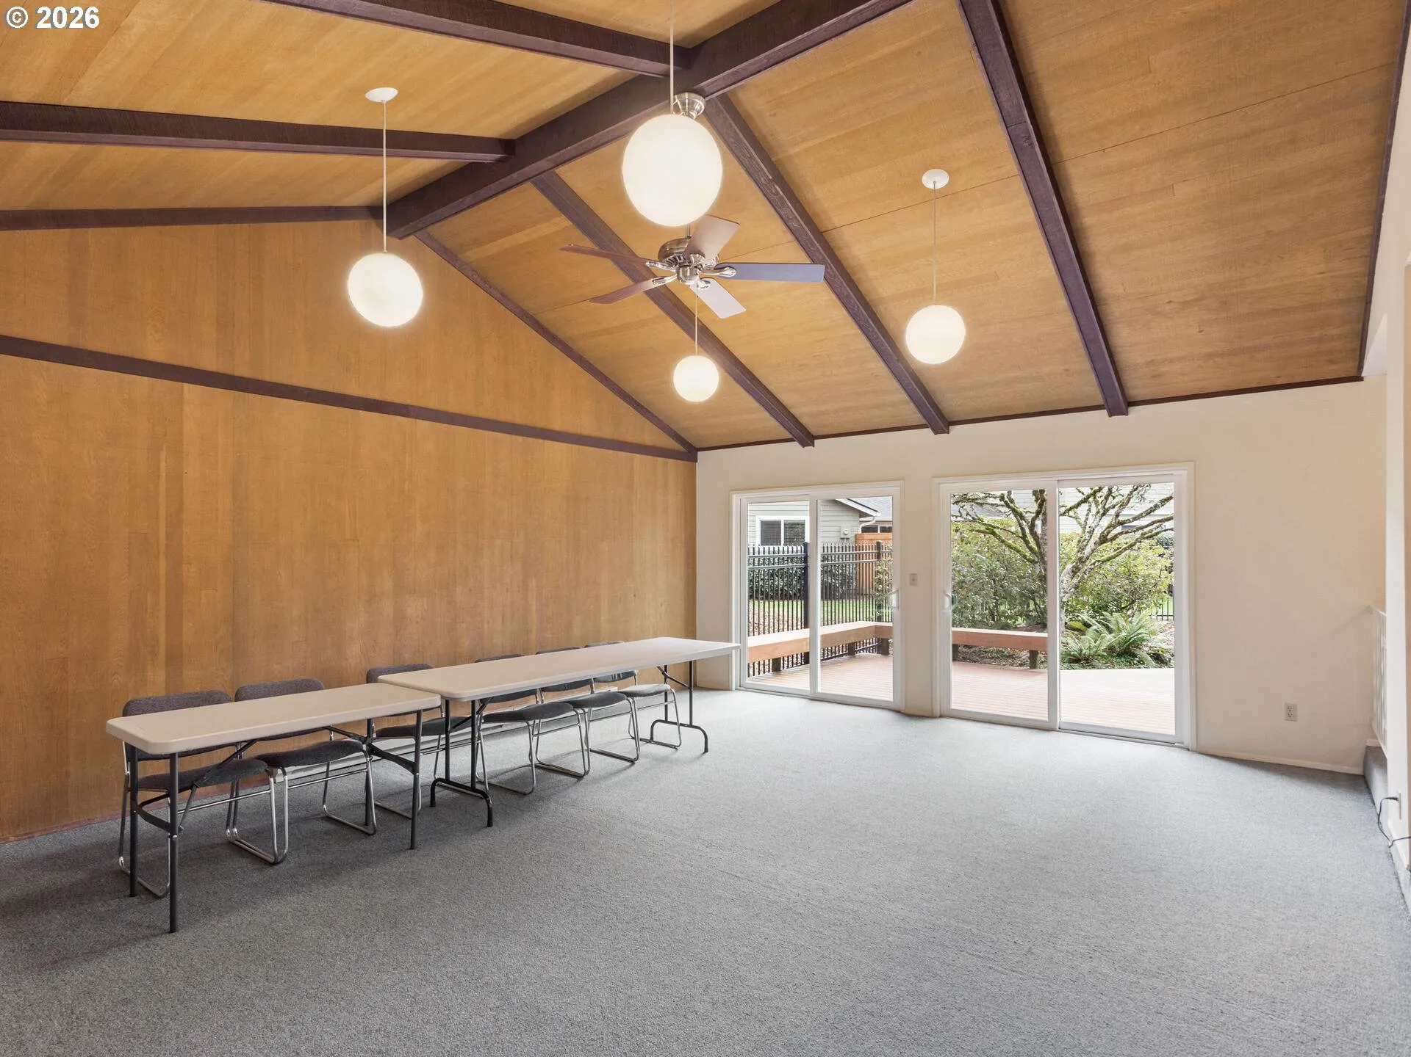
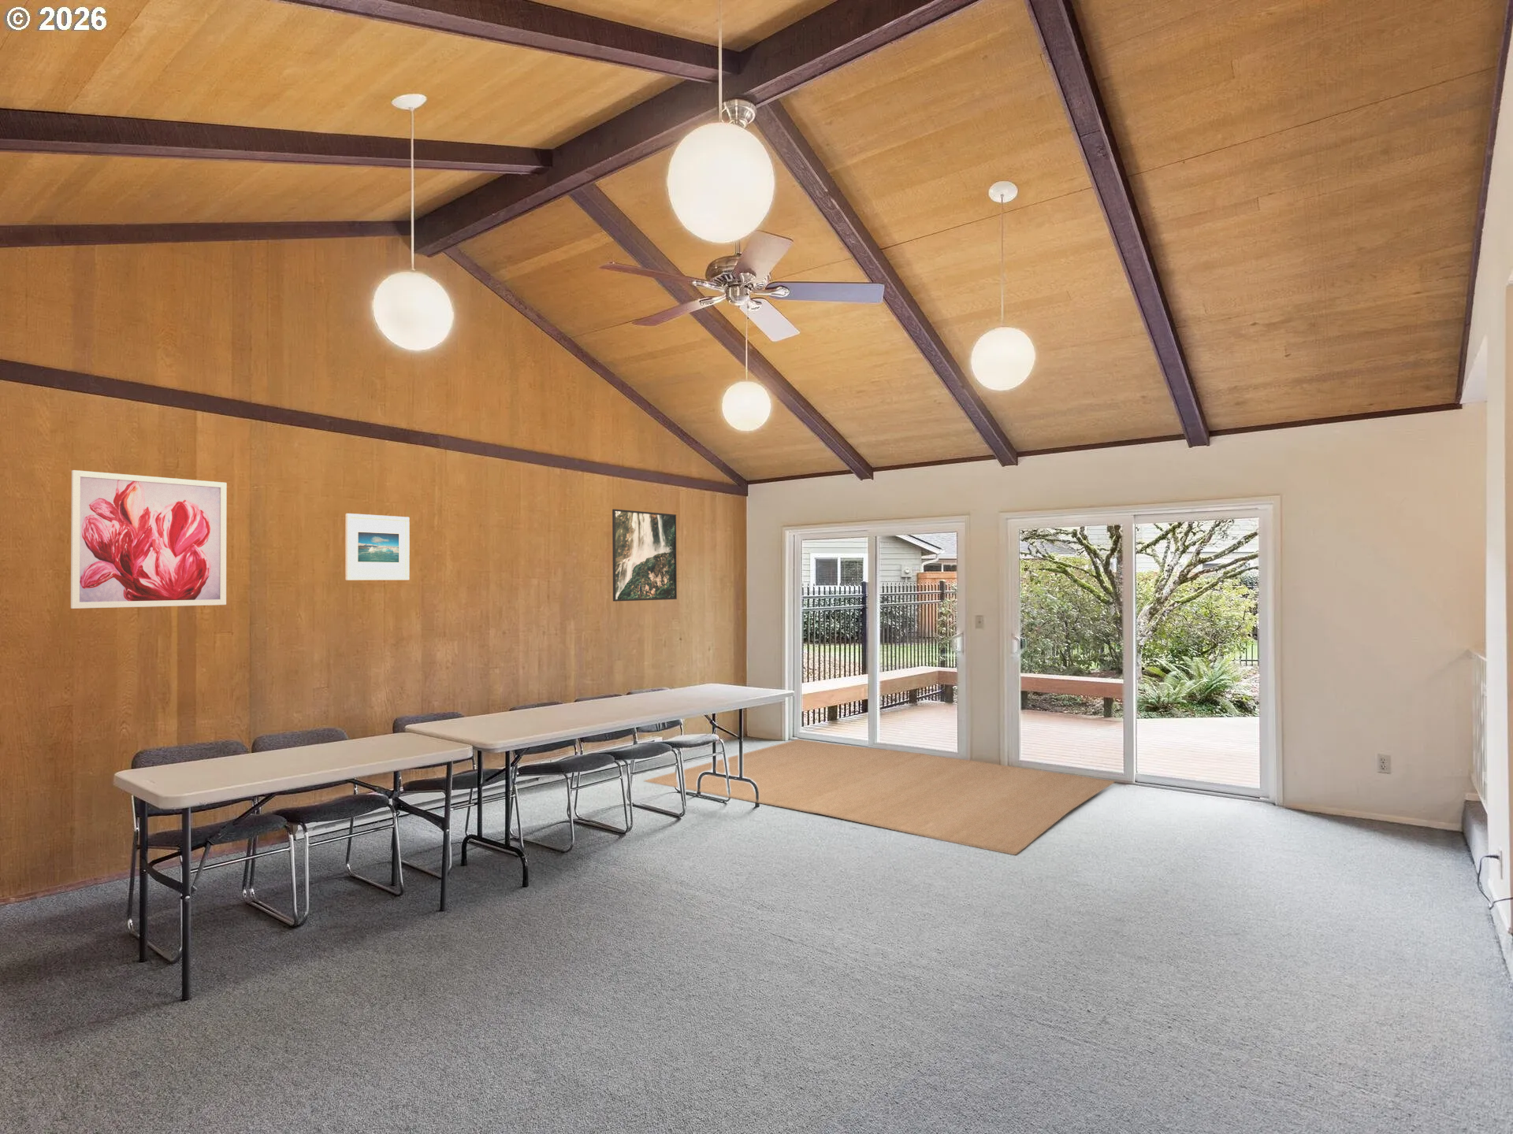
+ wall art (152, 541)
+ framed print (646, 556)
+ rug (877, 780)
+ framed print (379, 547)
